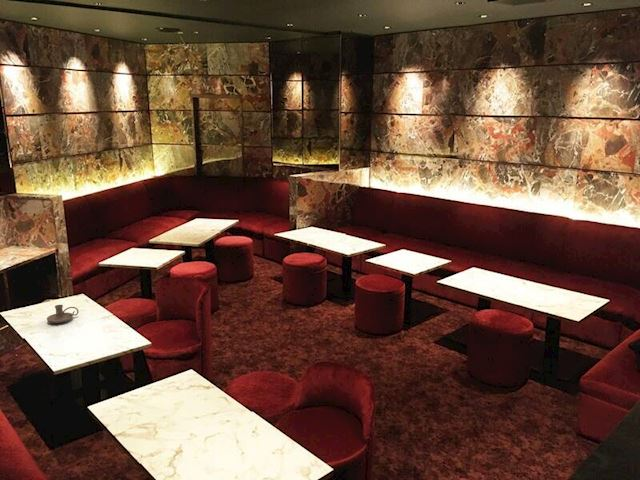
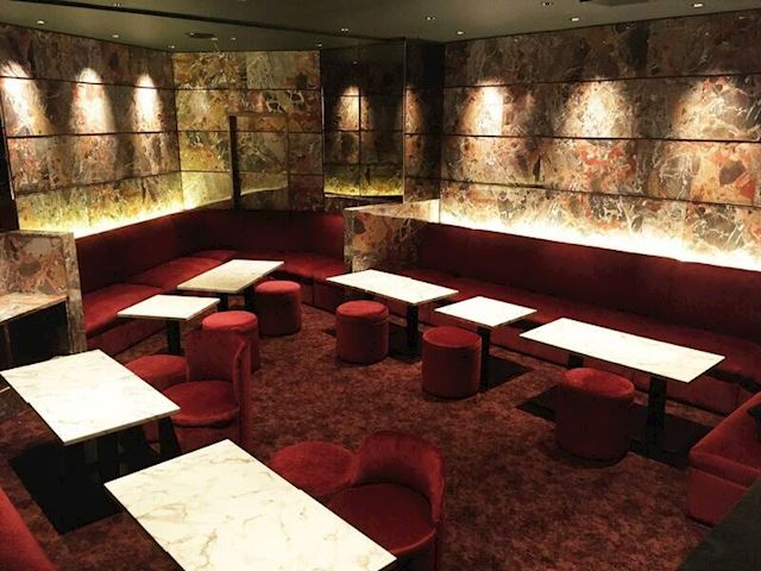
- candle holder (62, 312)
